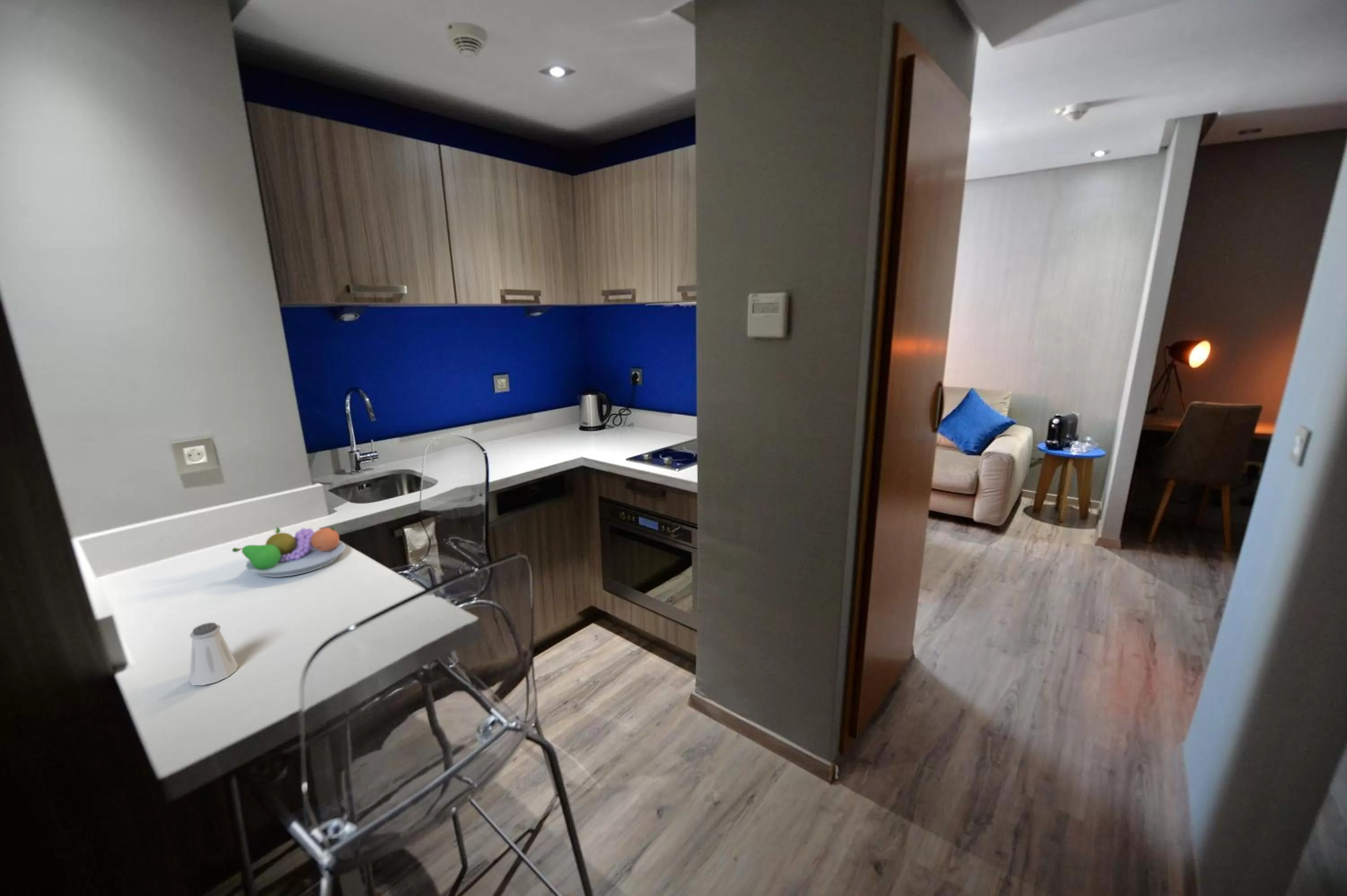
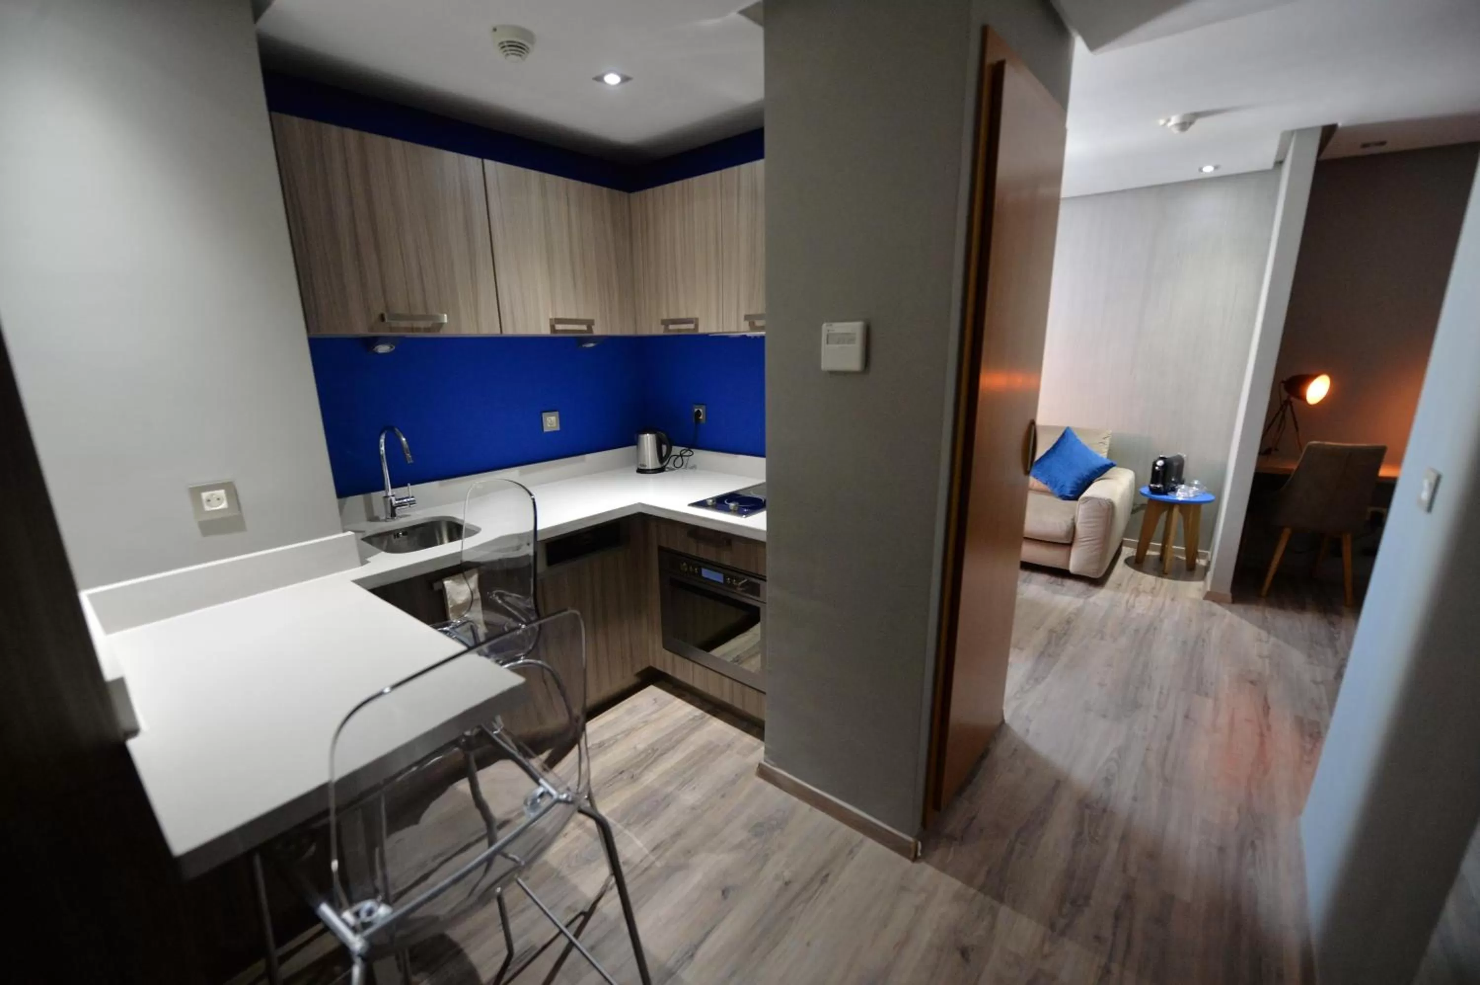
- fruit bowl (292, 547)
- saltshaker (209, 650)
